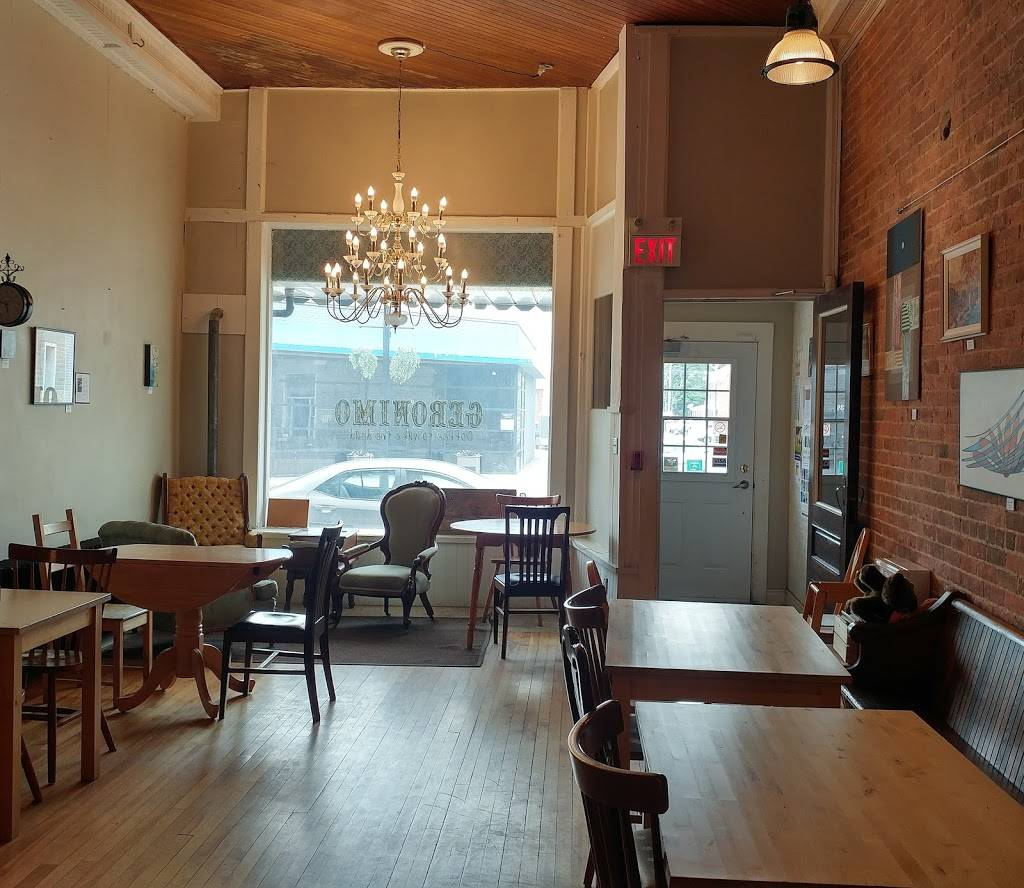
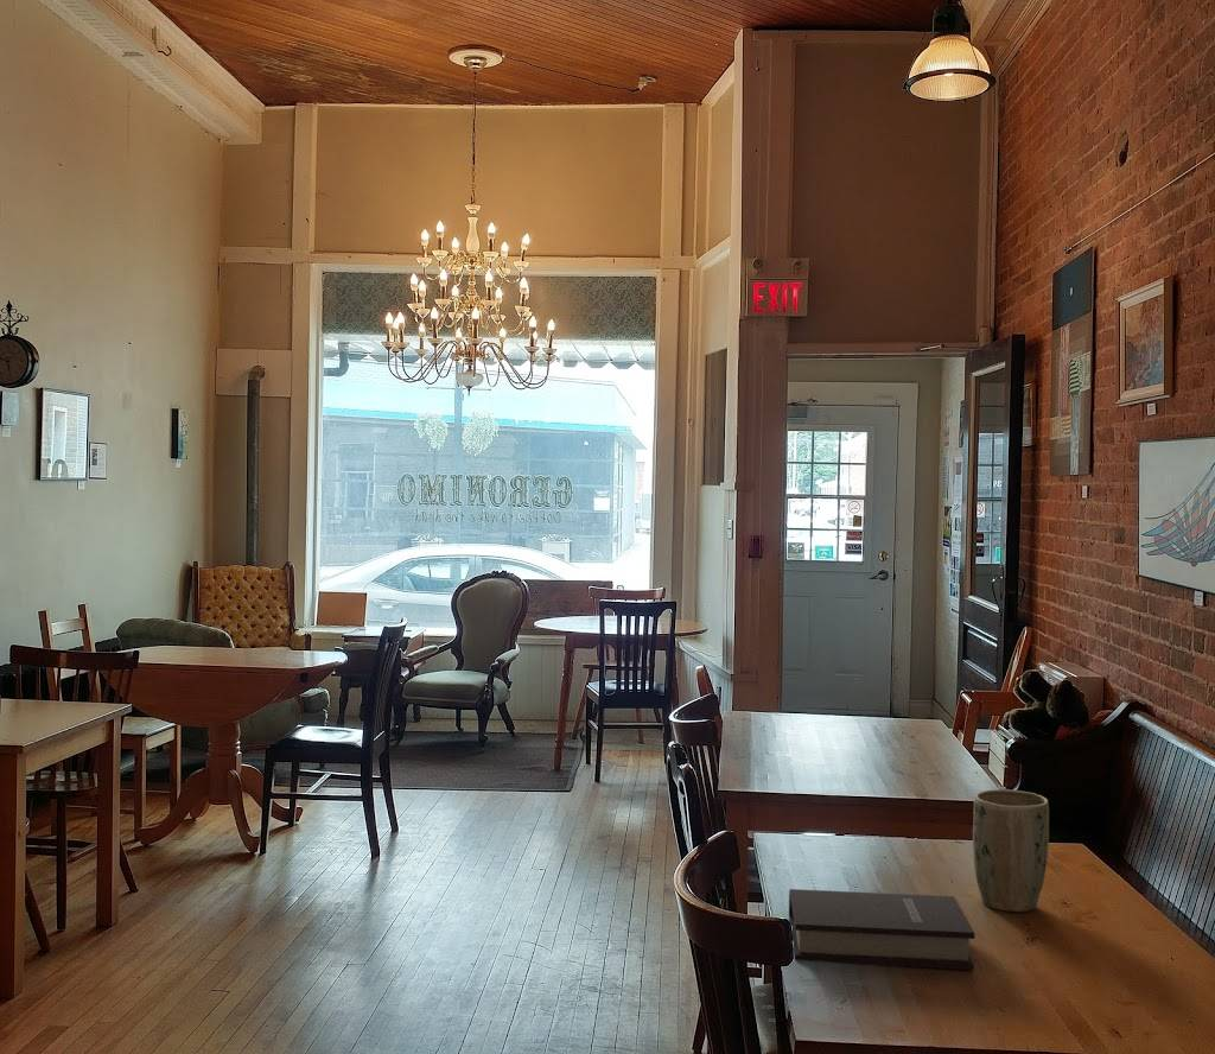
+ book (876, 925)
+ plant pot (1010, 850)
